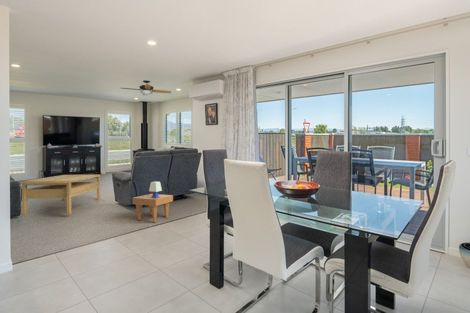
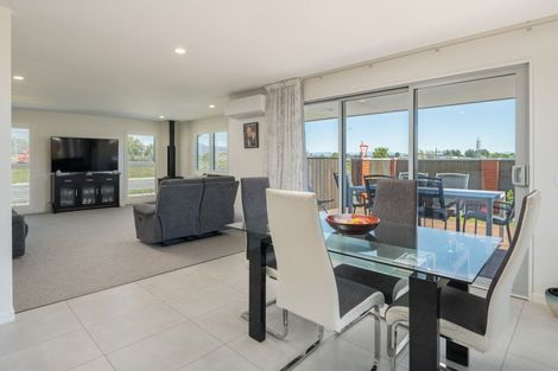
- coffee table (66, 192)
- ceiling fan (146, 88)
- side table (153, 199)
